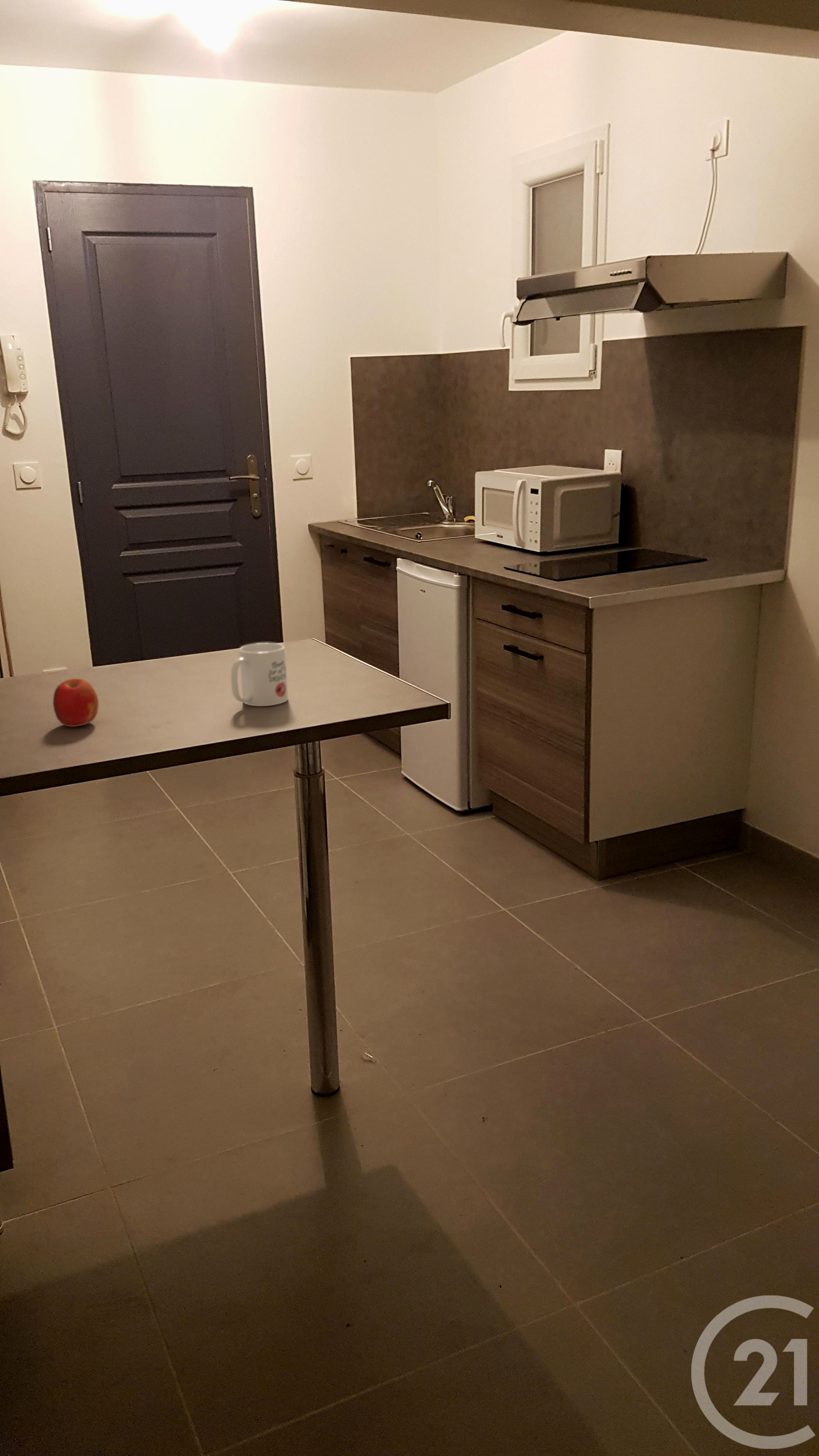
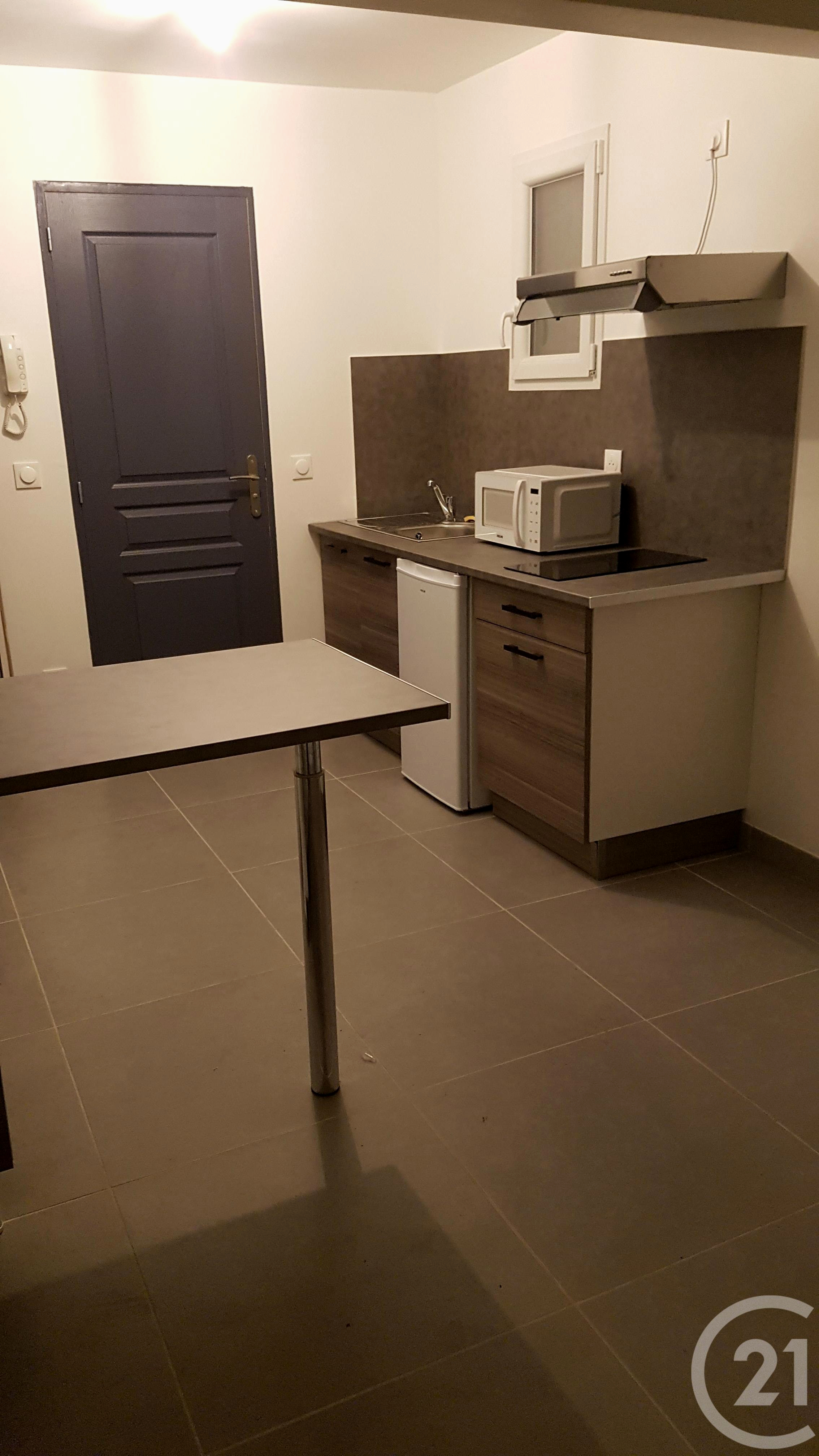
- fruit (75, 702)
- mug (257, 676)
